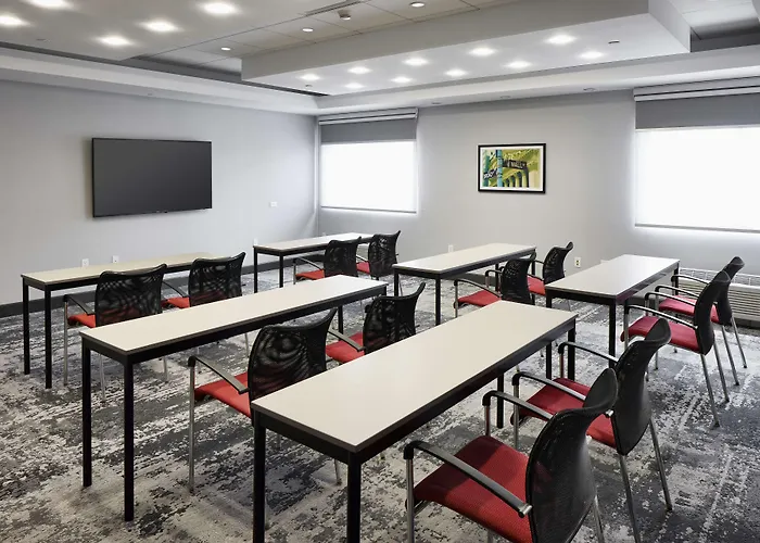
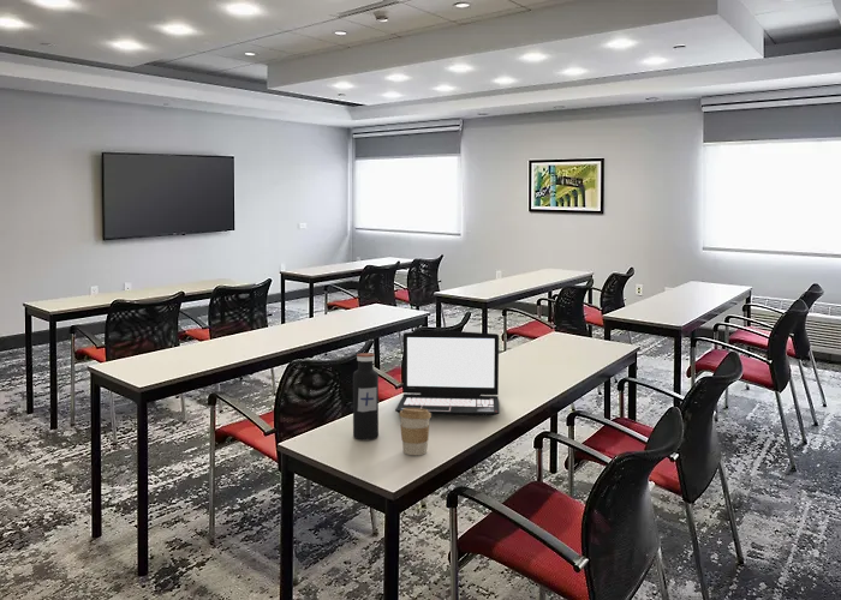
+ water bottle (365, 395)
+ laptop (448, 371)
+ coffee cup (414, 430)
